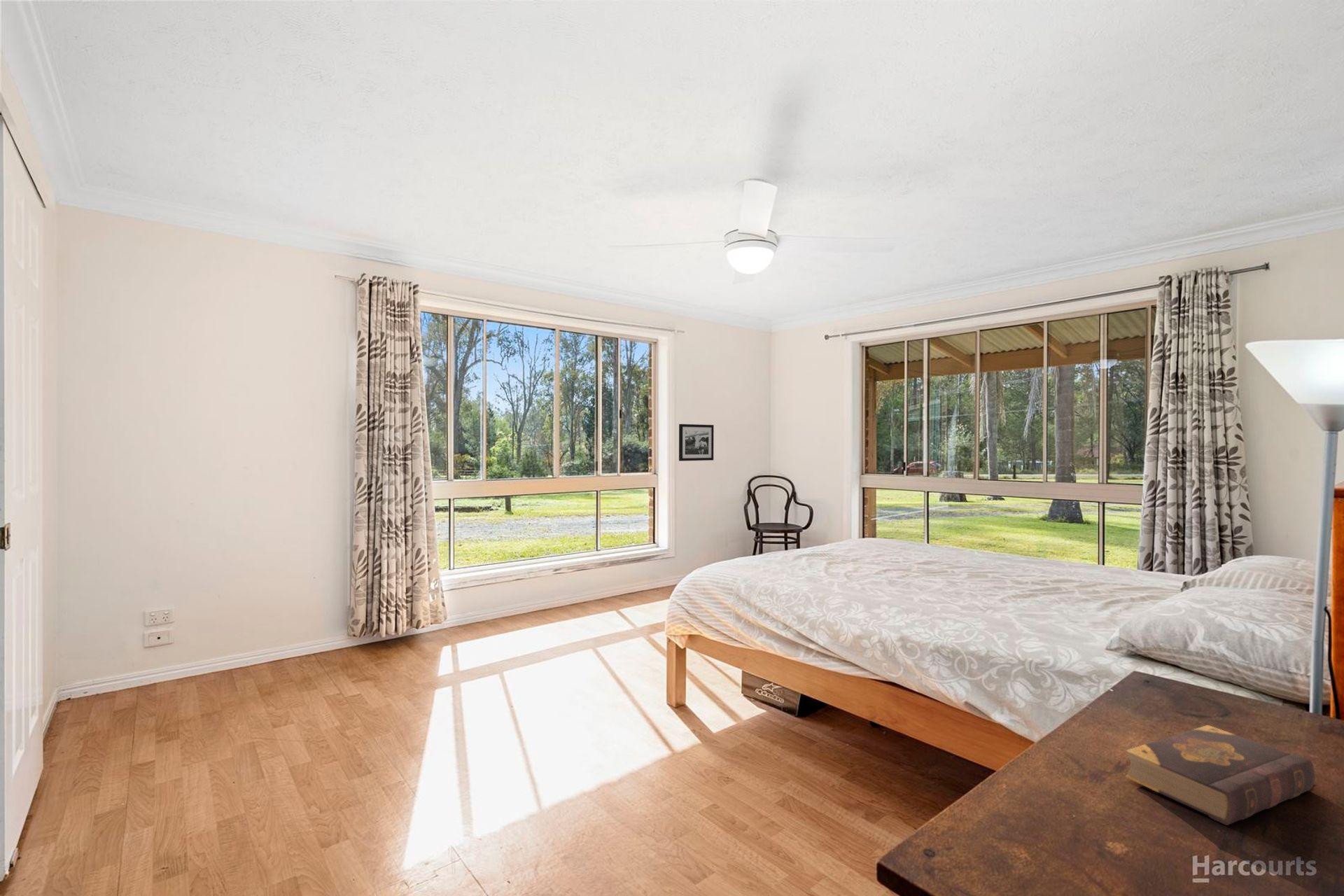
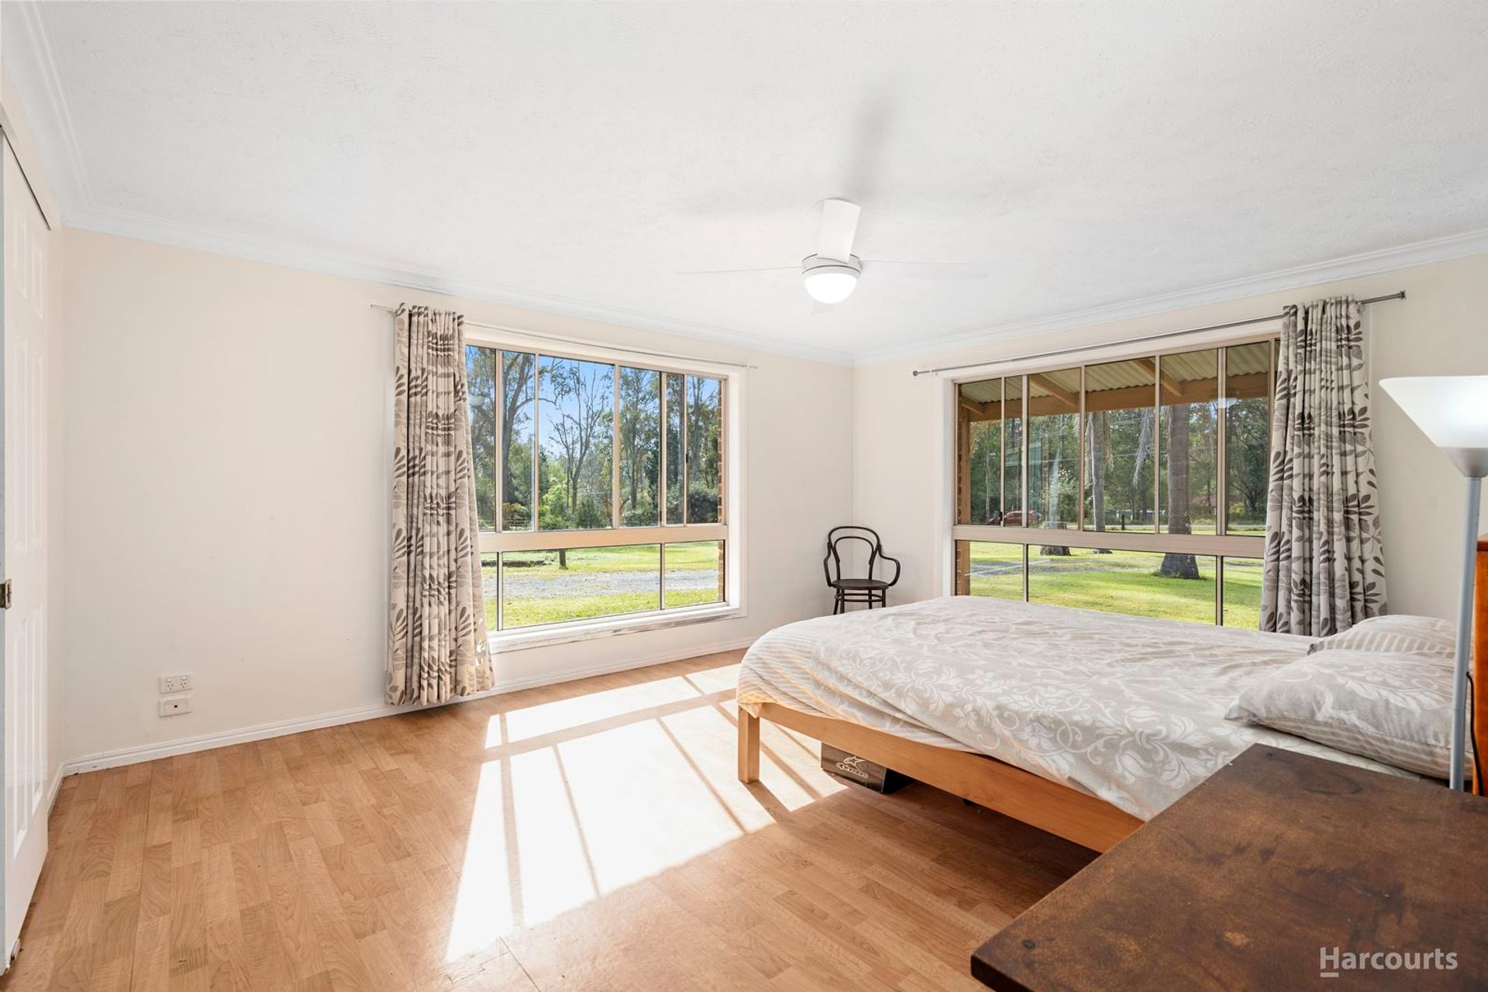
- picture frame (696, 442)
- book (1225, 767)
